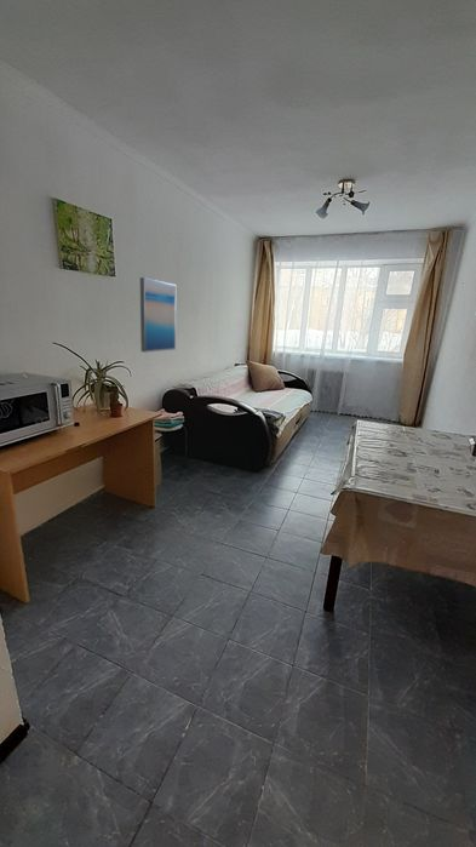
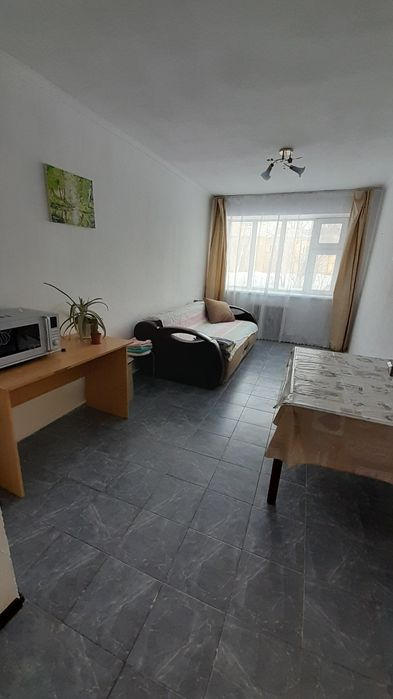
- wall art (159, 316)
